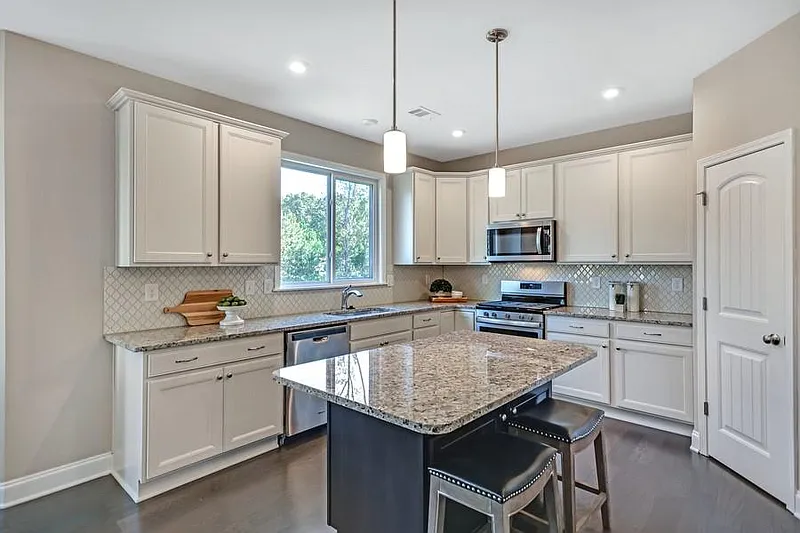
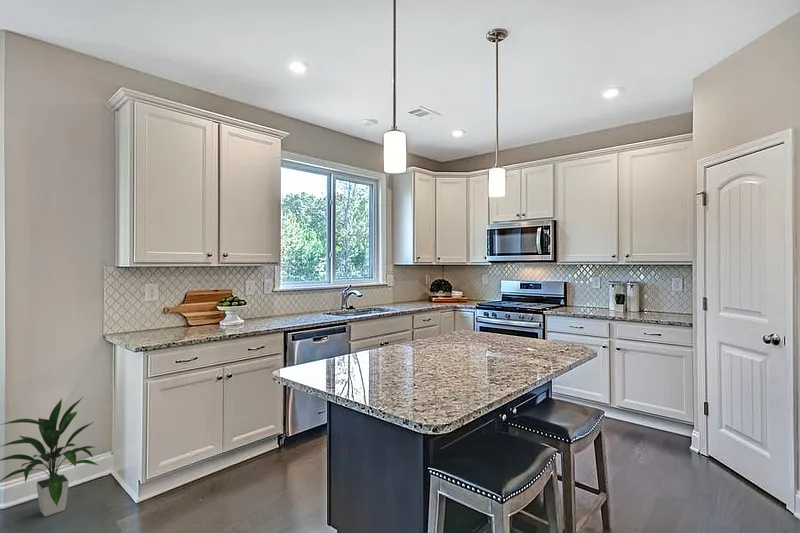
+ indoor plant (50, 457)
